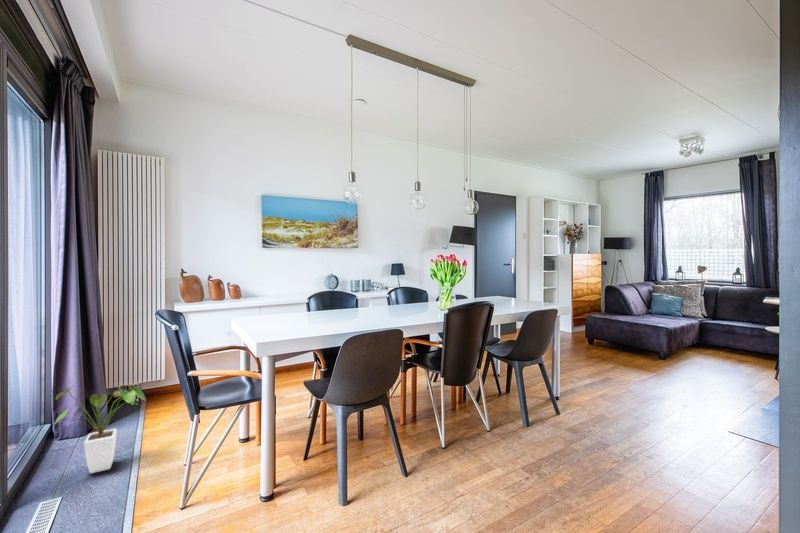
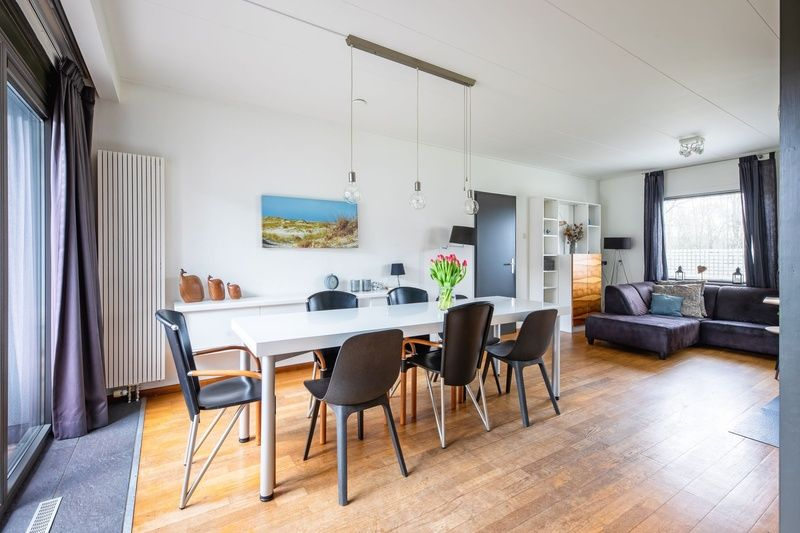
- house plant (100, 428)
